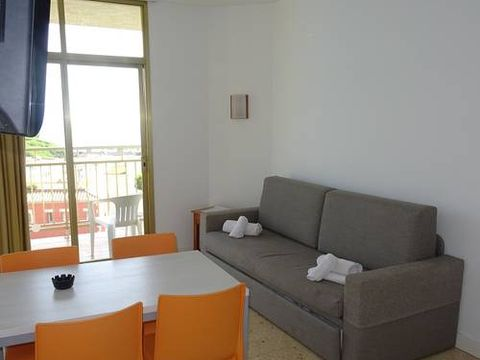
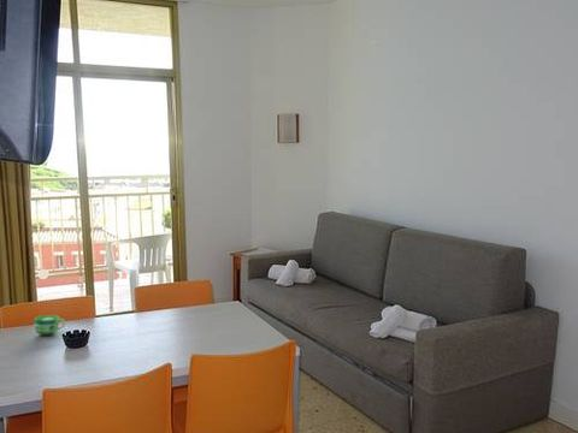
+ cup (51, 325)
